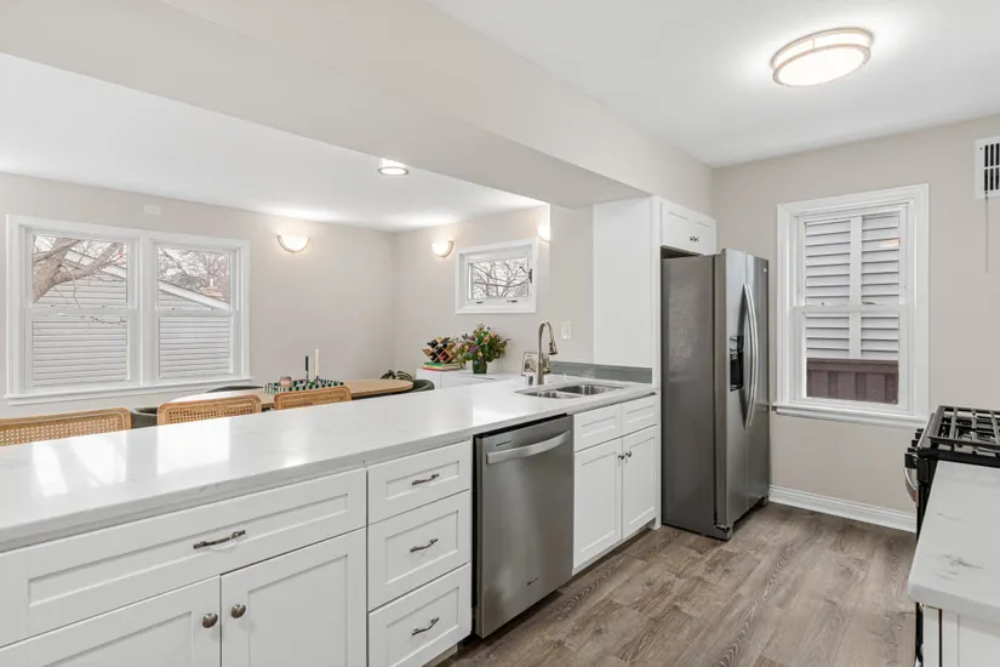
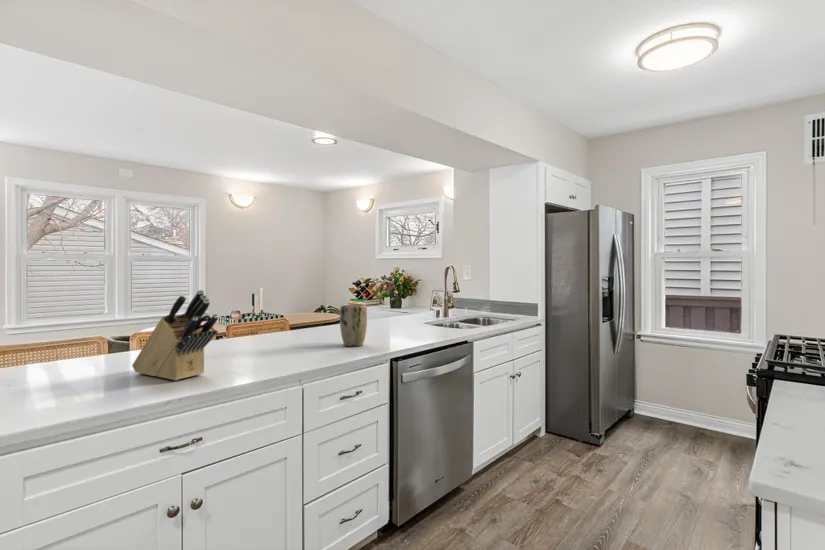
+ knife block (175, 332)
+ plant pot (353, 325)
